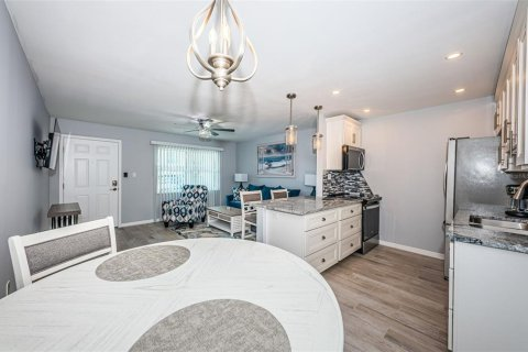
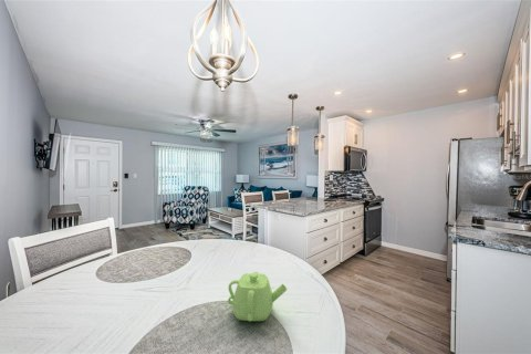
+ teapot (257, 293)
